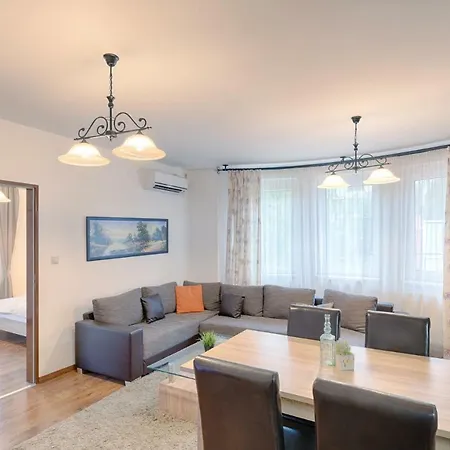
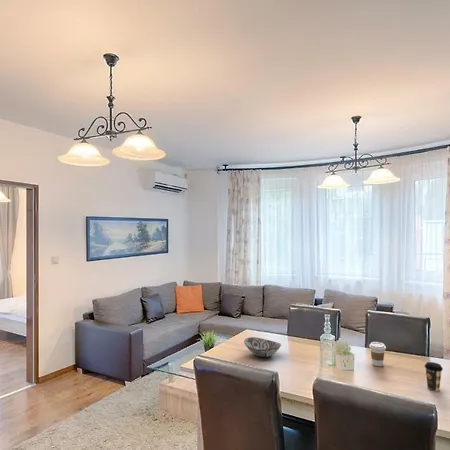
+ coffee cup (377, 354)
+ decorative bowl (262, 348)
+ coffee cup (433, 376)
